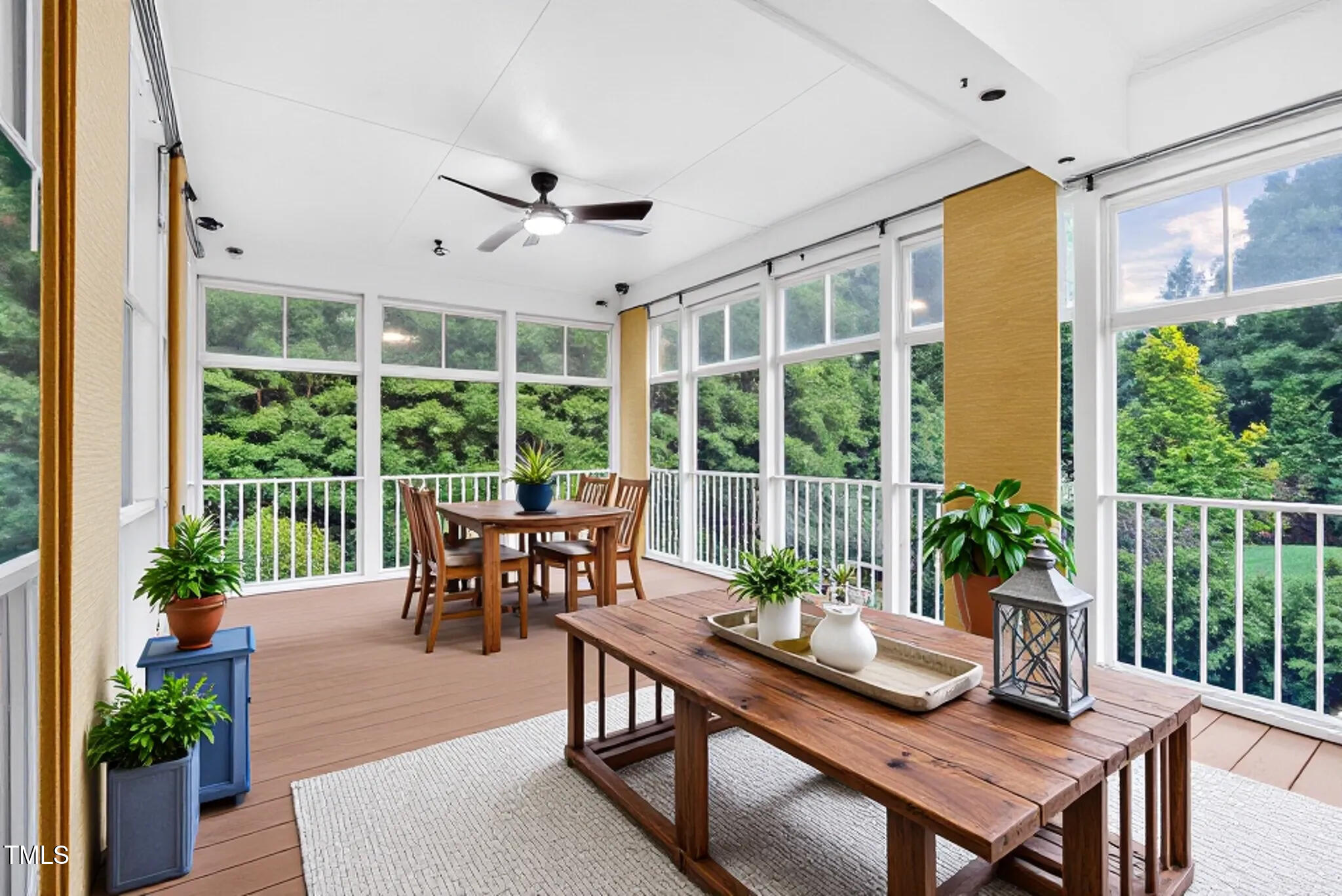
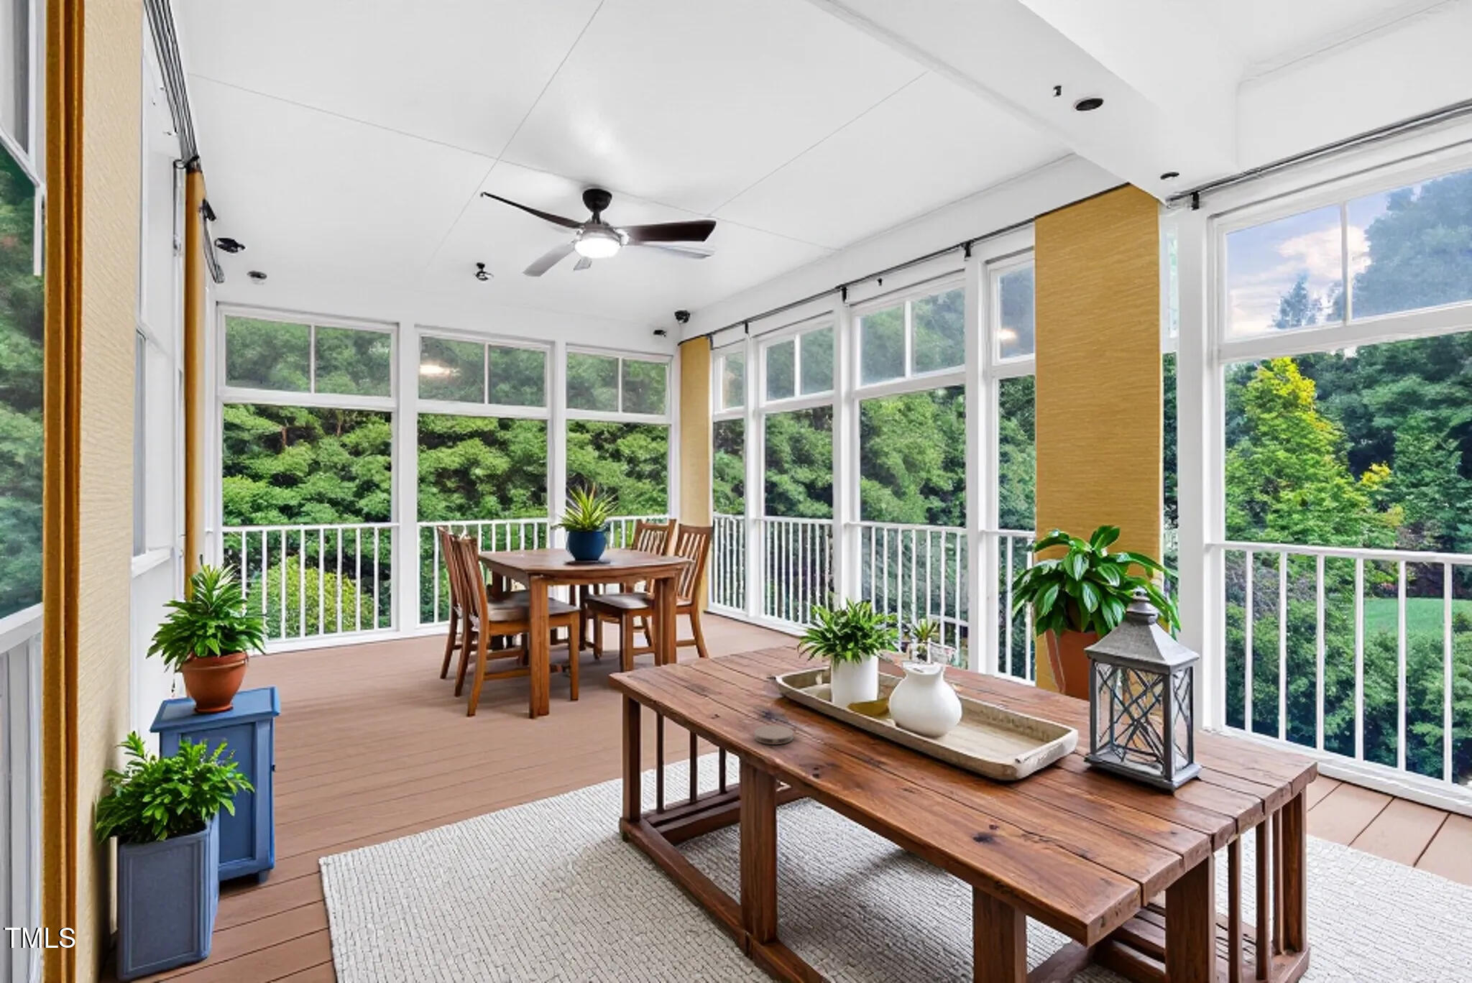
+ coaster (773, 734)
